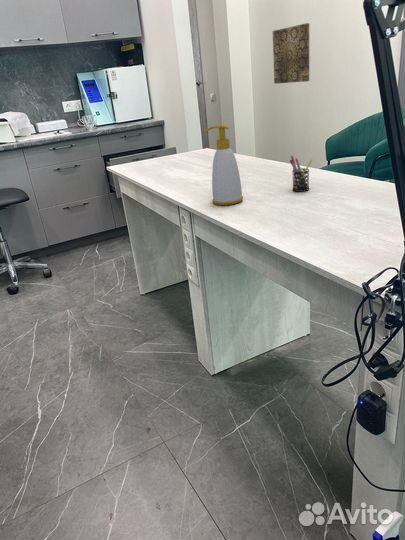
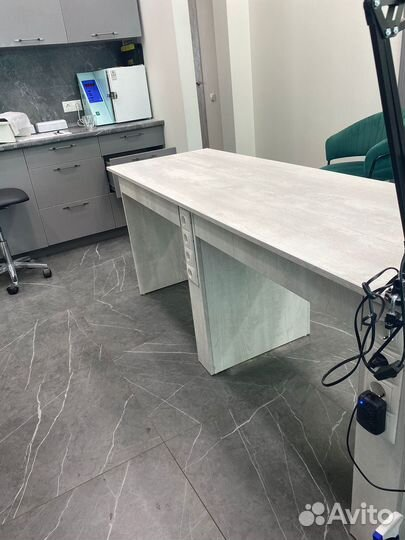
- soap bottle (224, 164)
- pen holder (299, 173)
- wall art (290, 55)
